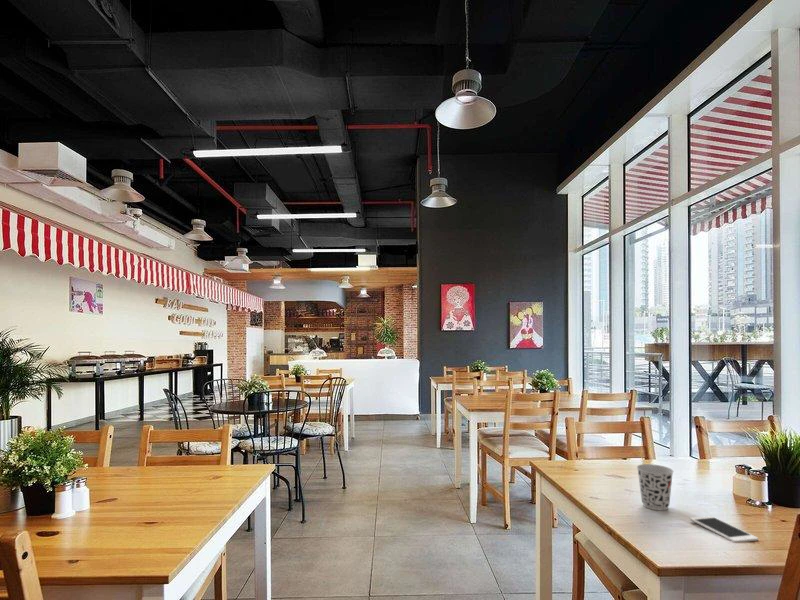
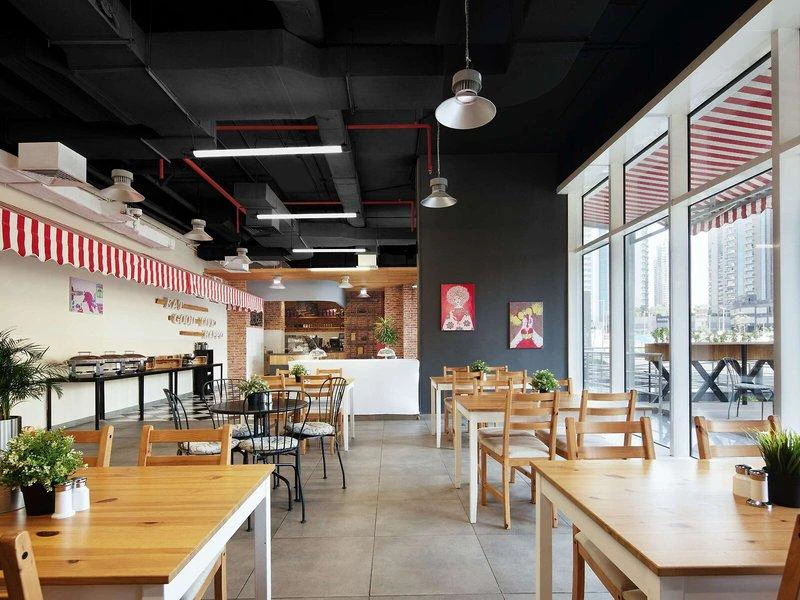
- cup (655, 487)
- cell phone (722, 528)
